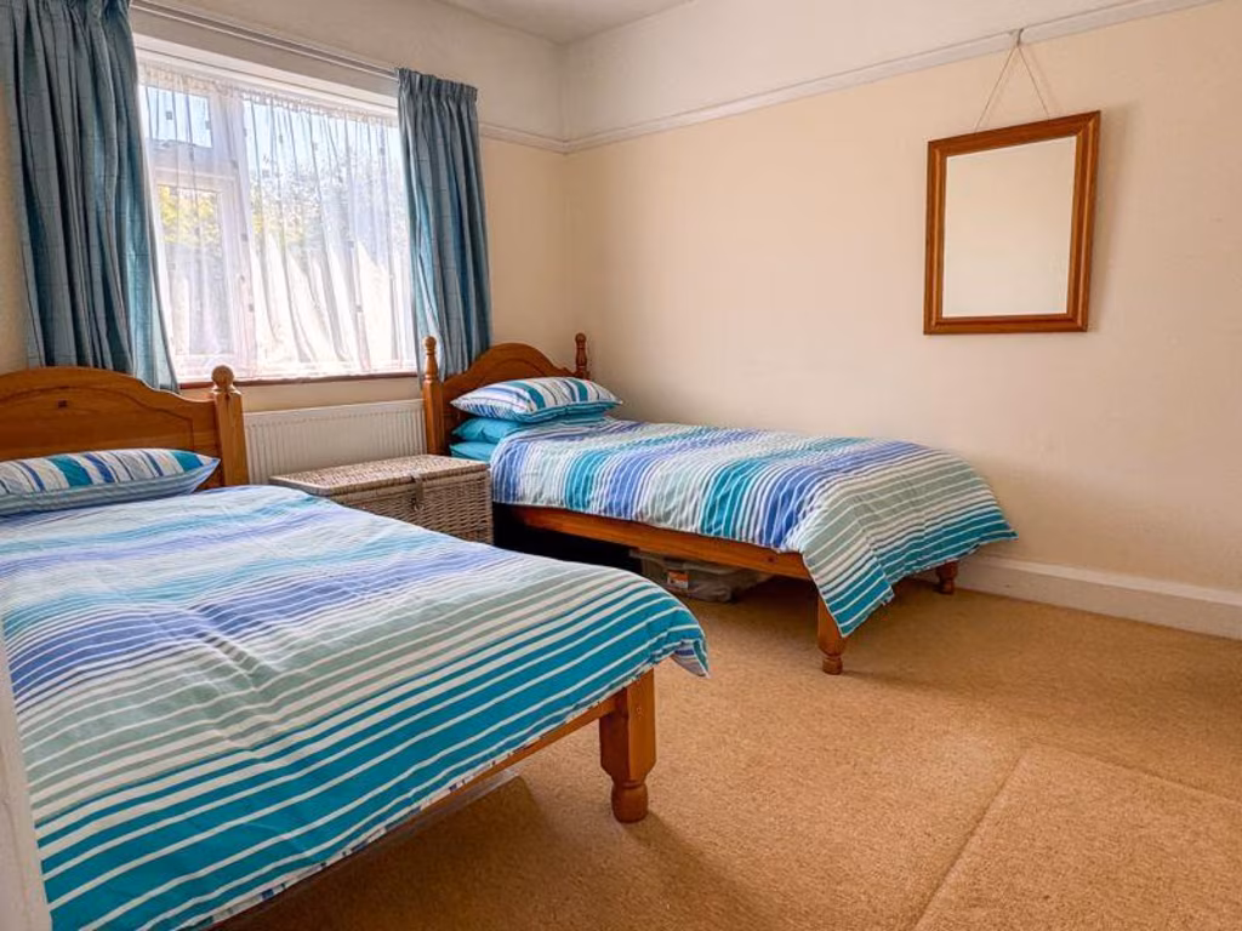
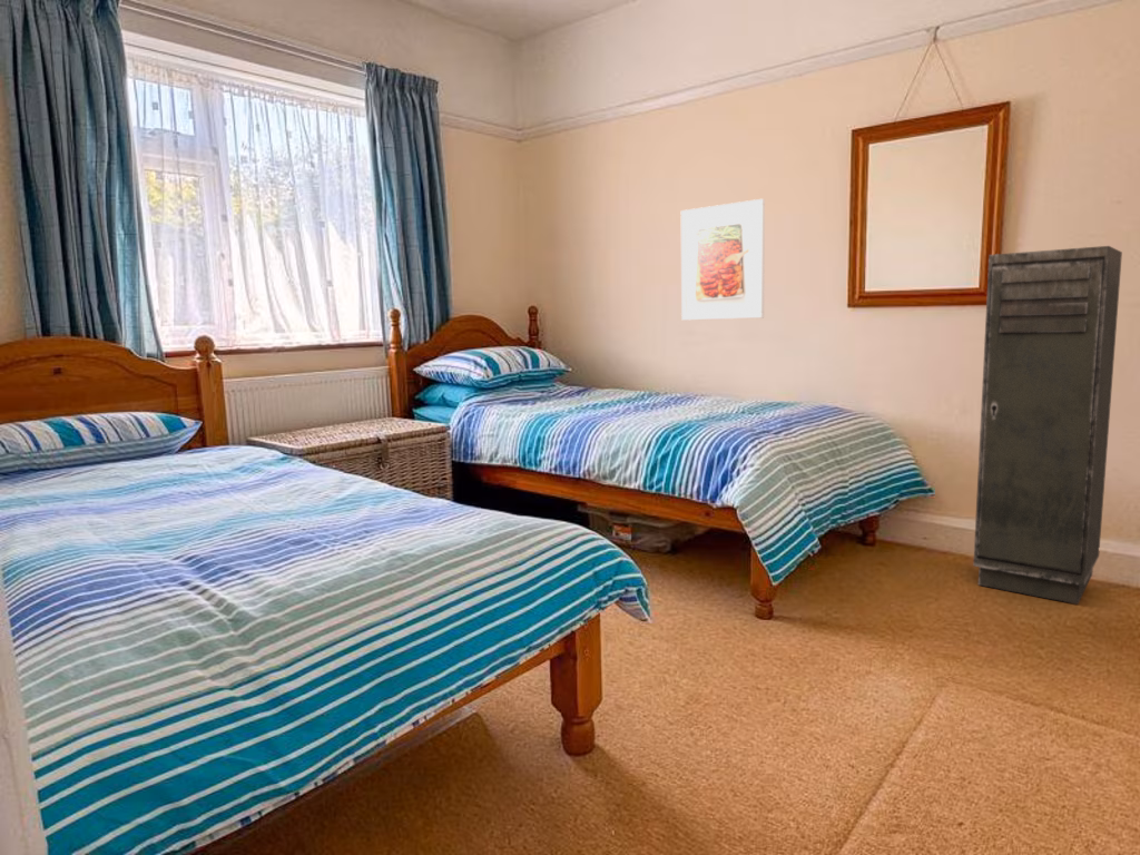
+ storage cabinet (1044, 422)
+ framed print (720, 262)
